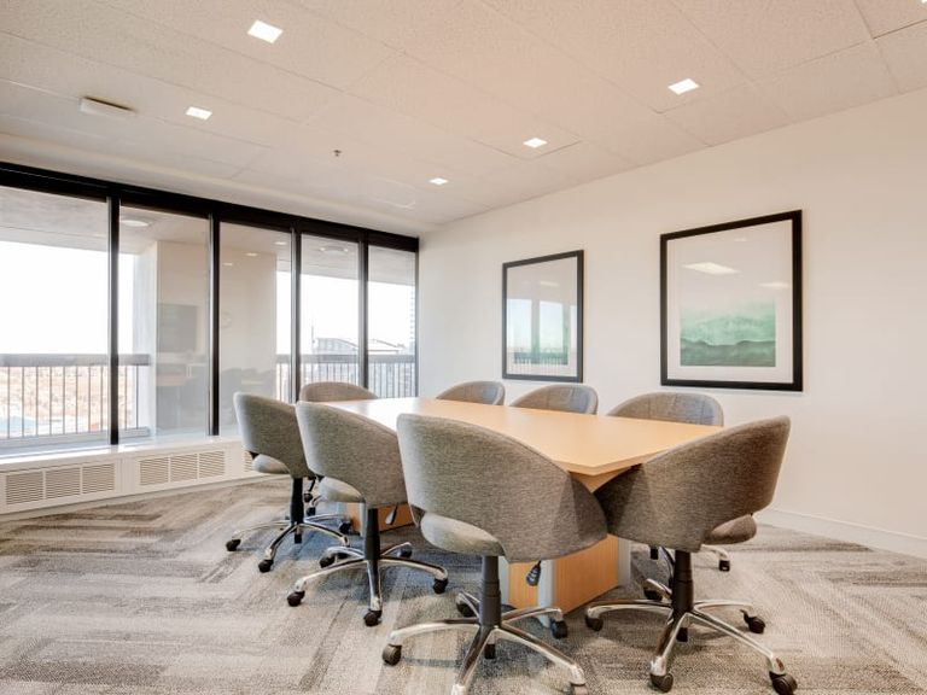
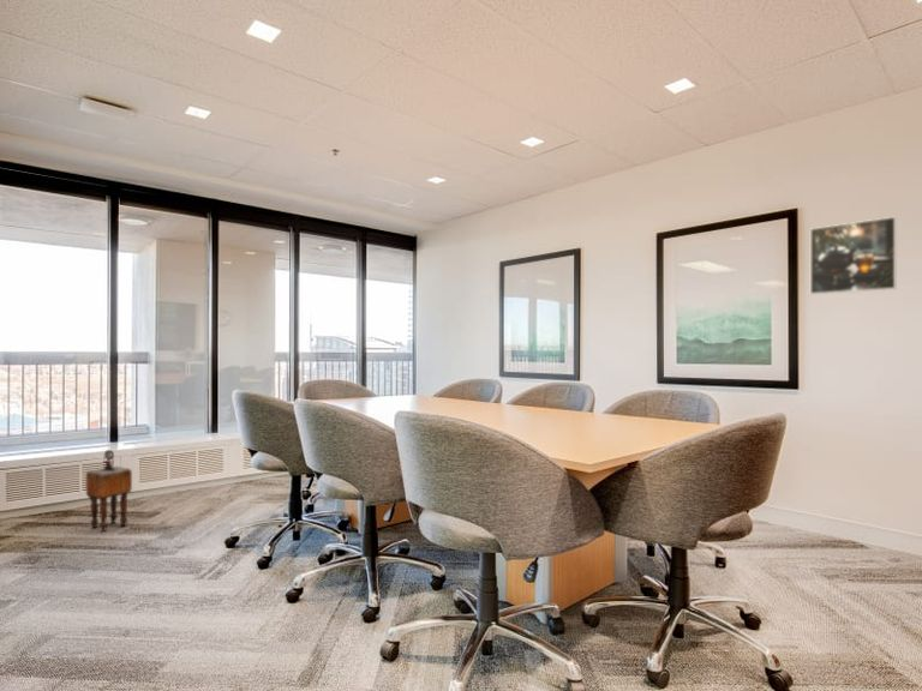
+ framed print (851, 257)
+ stool (108, 488)
